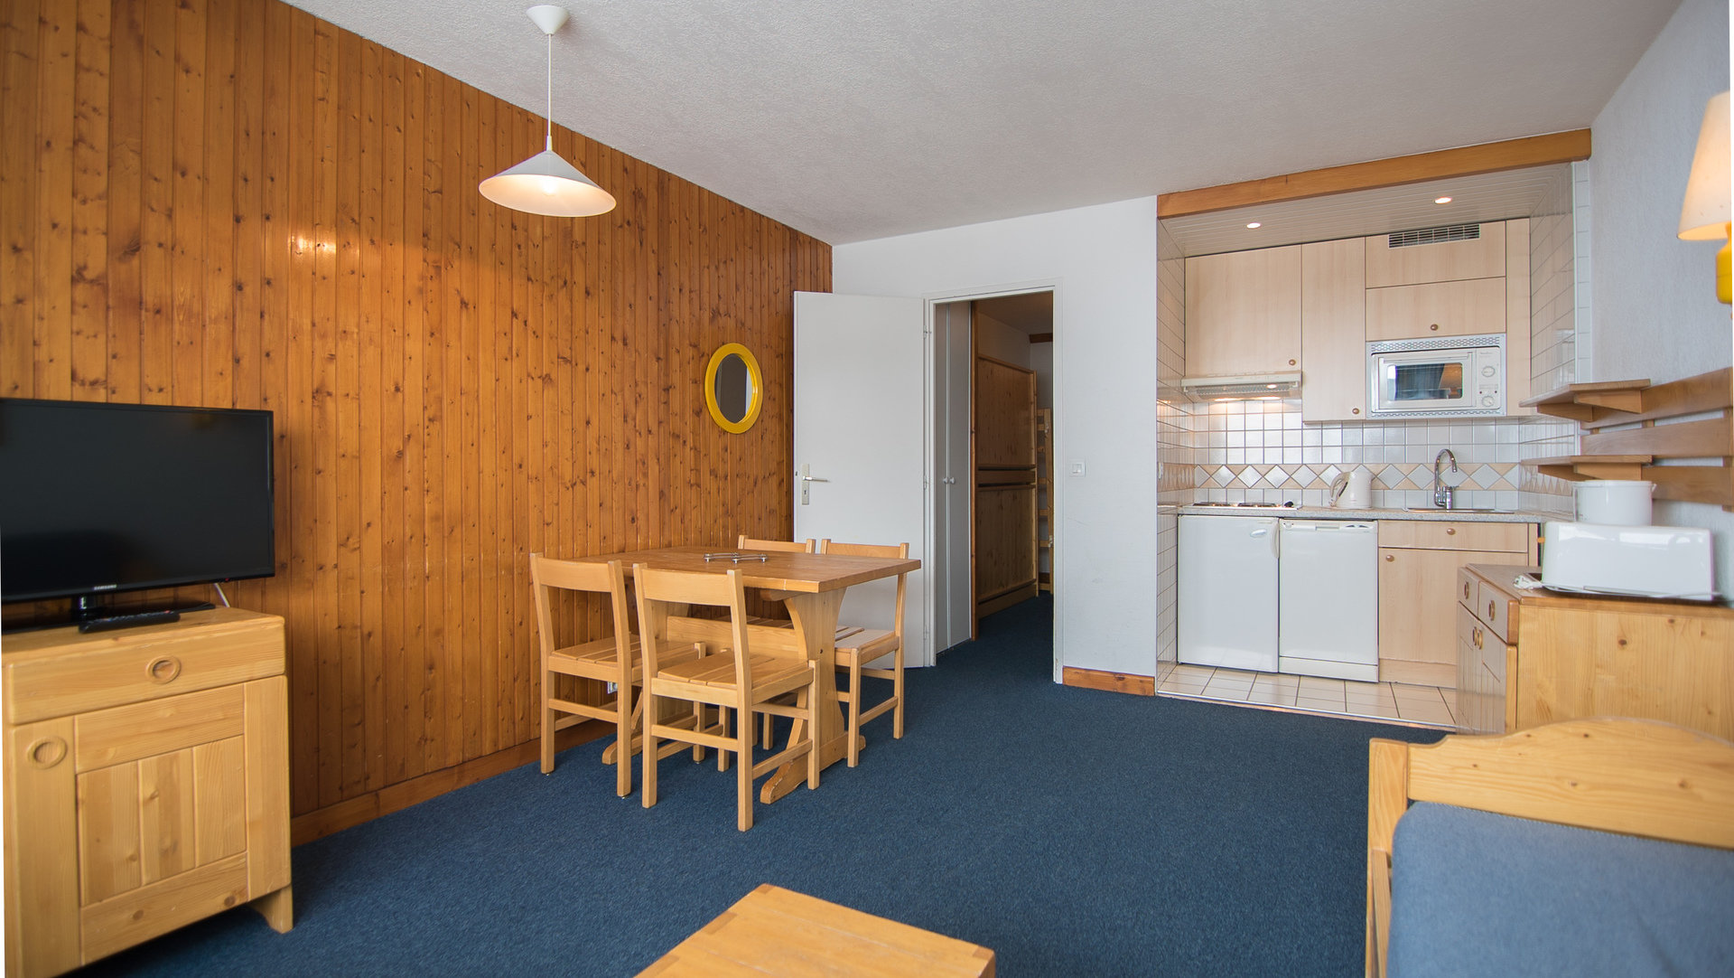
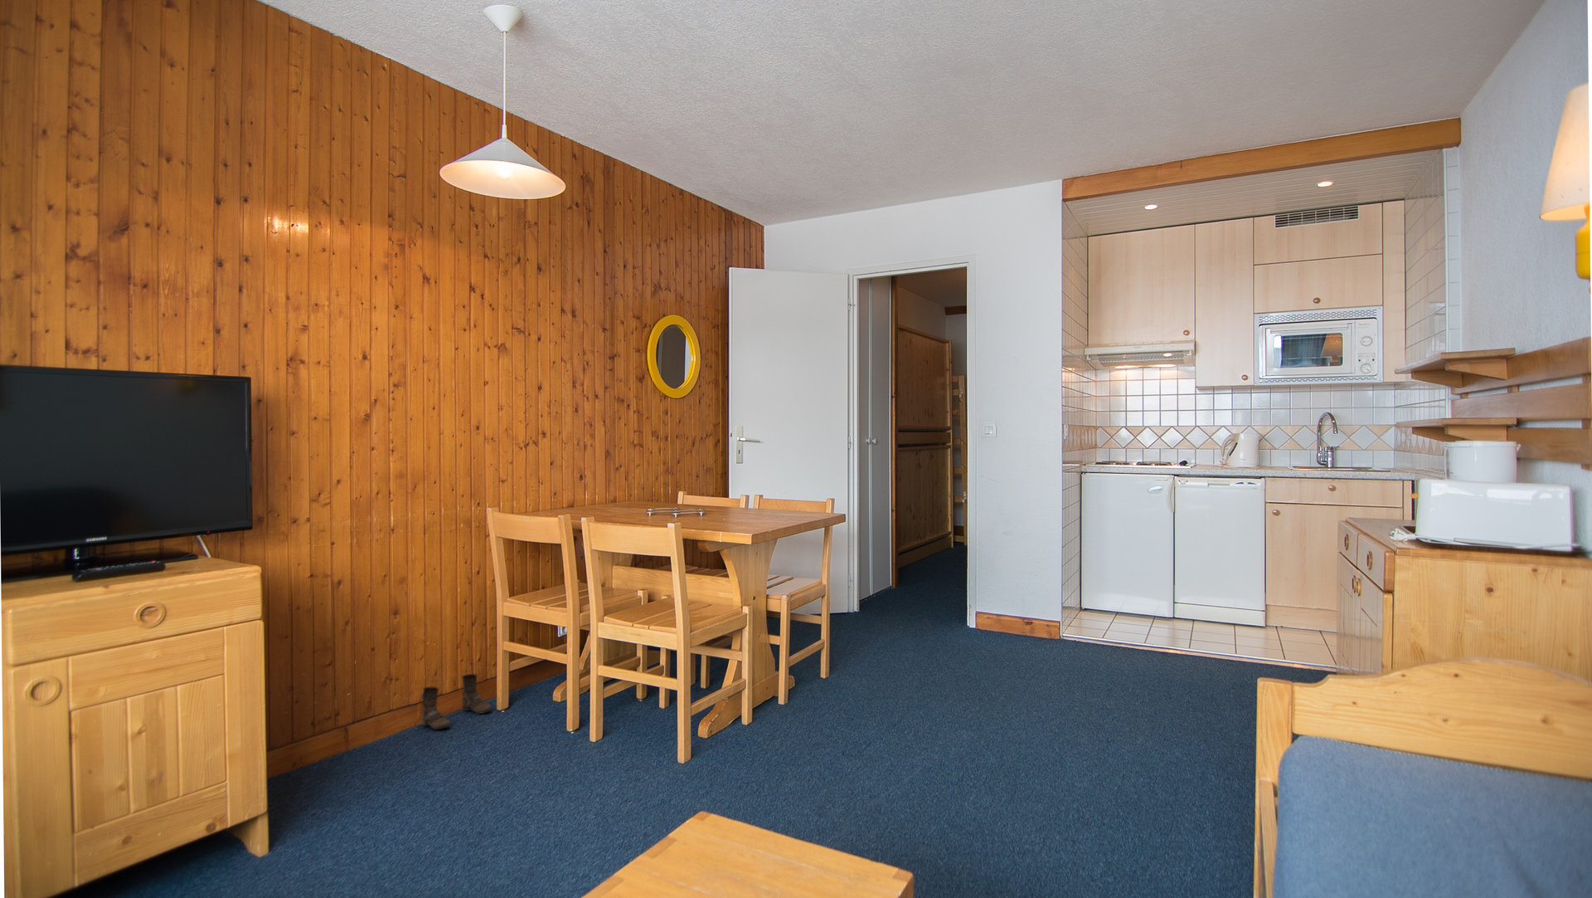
+ boots (461, 700)
